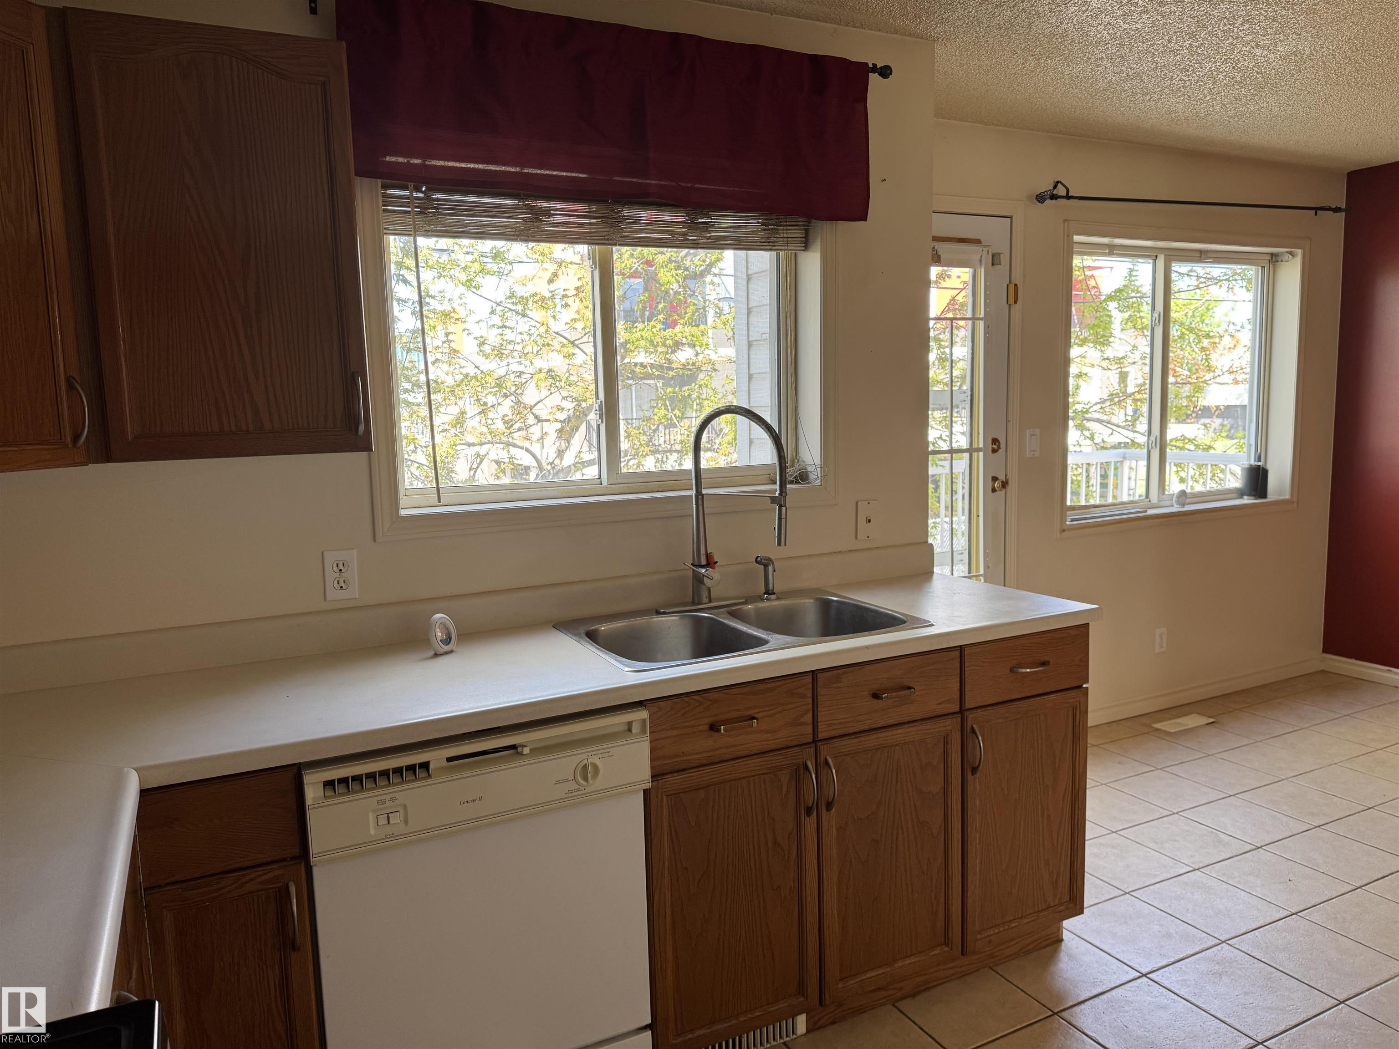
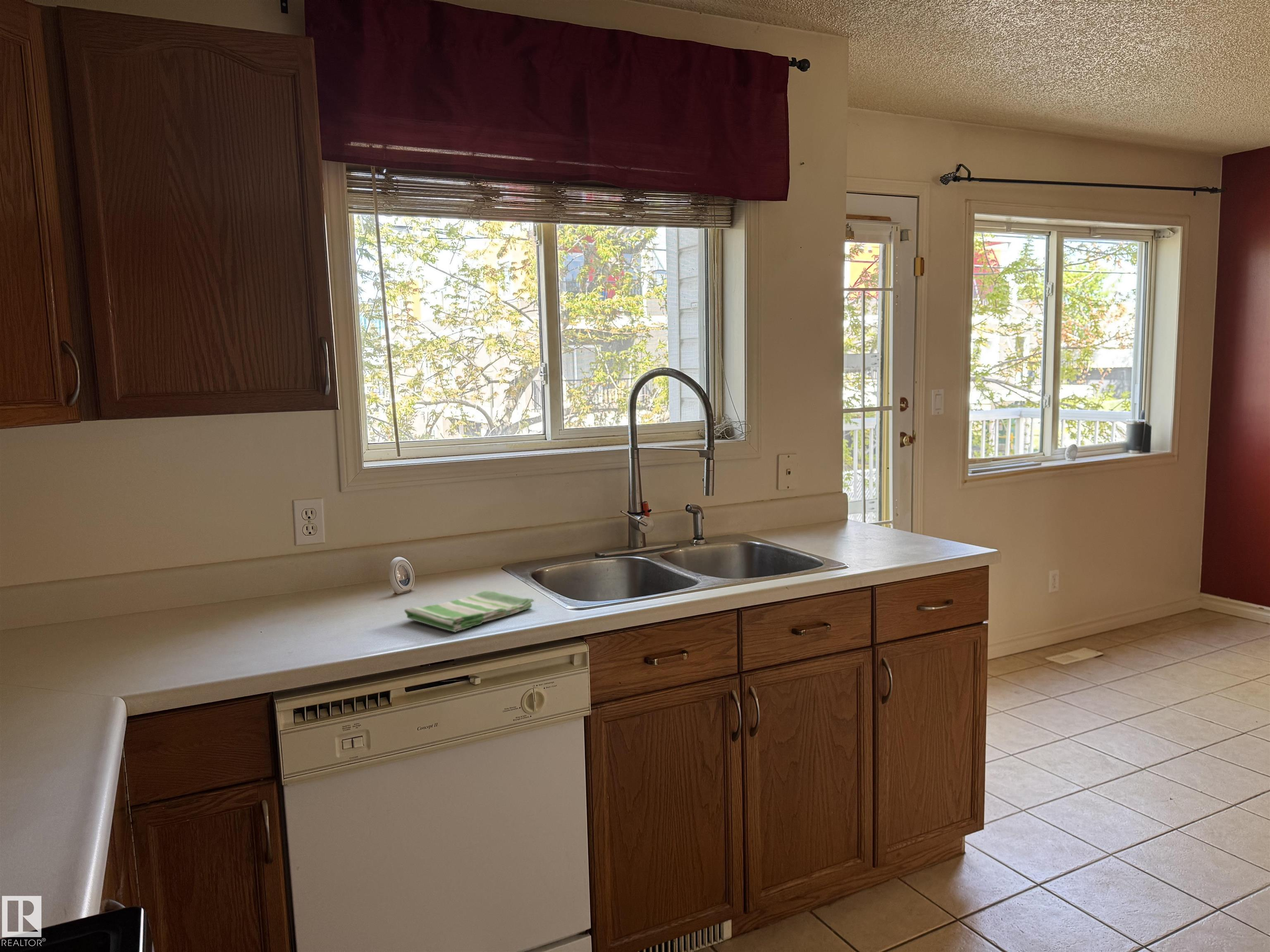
+ dish towel (470, 608)
